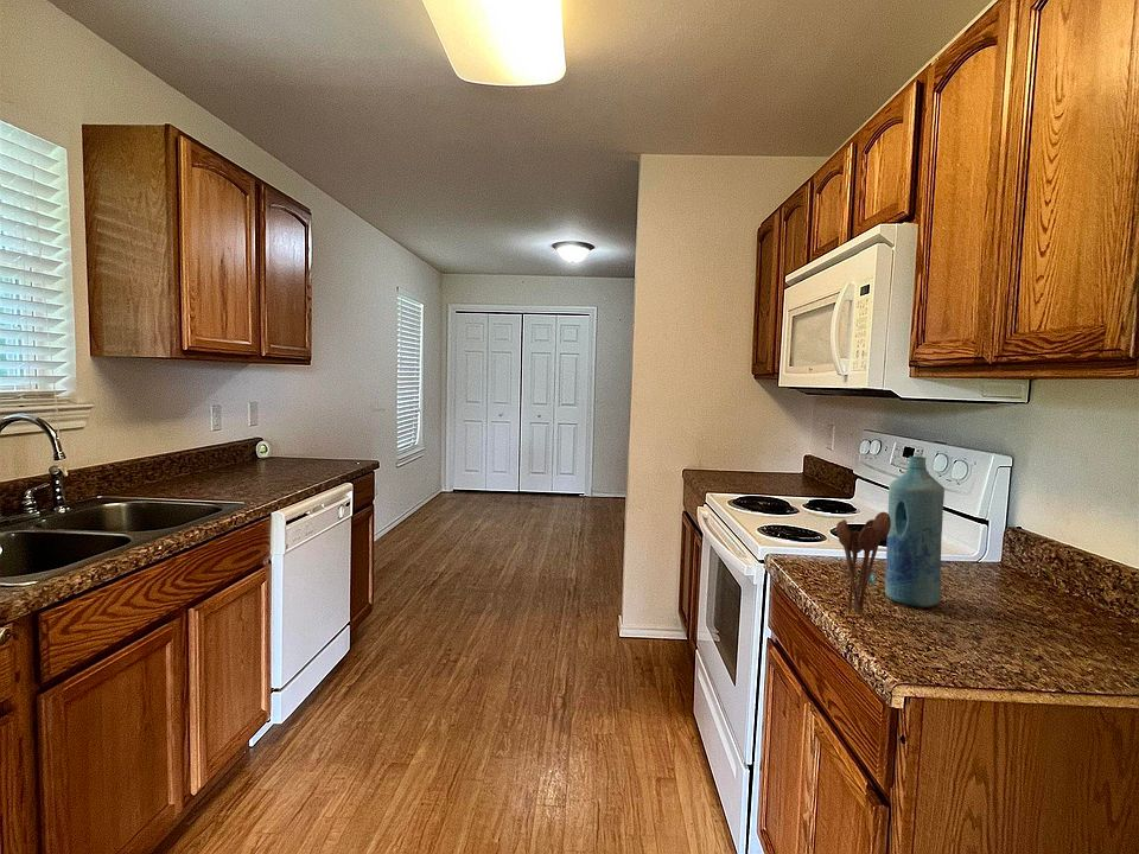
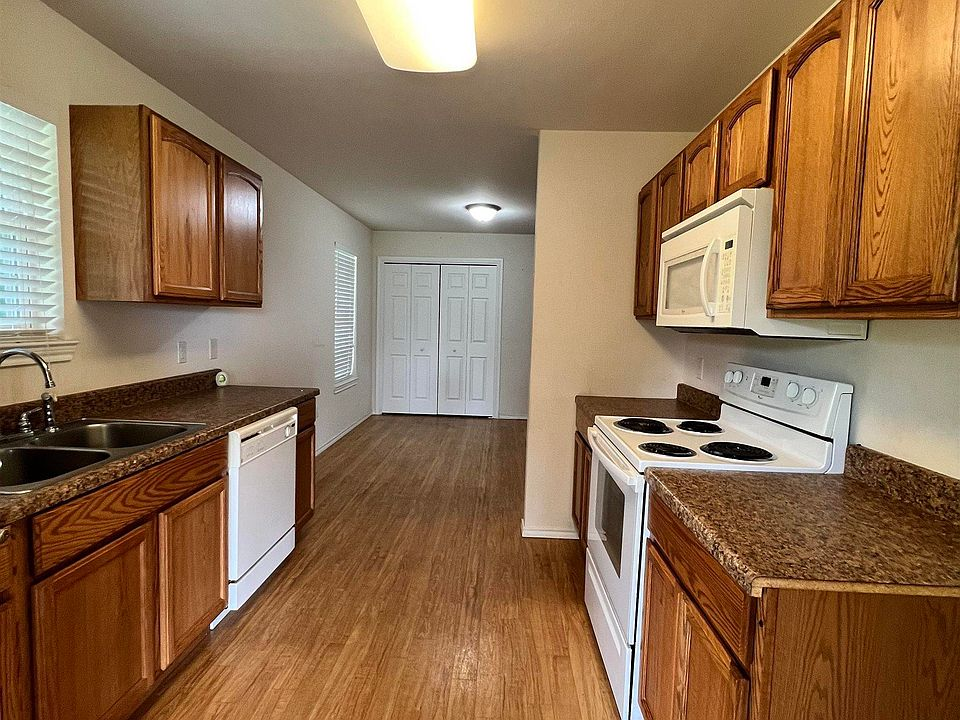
- bottle (915, 528)
- utensil holder (863, 561)
